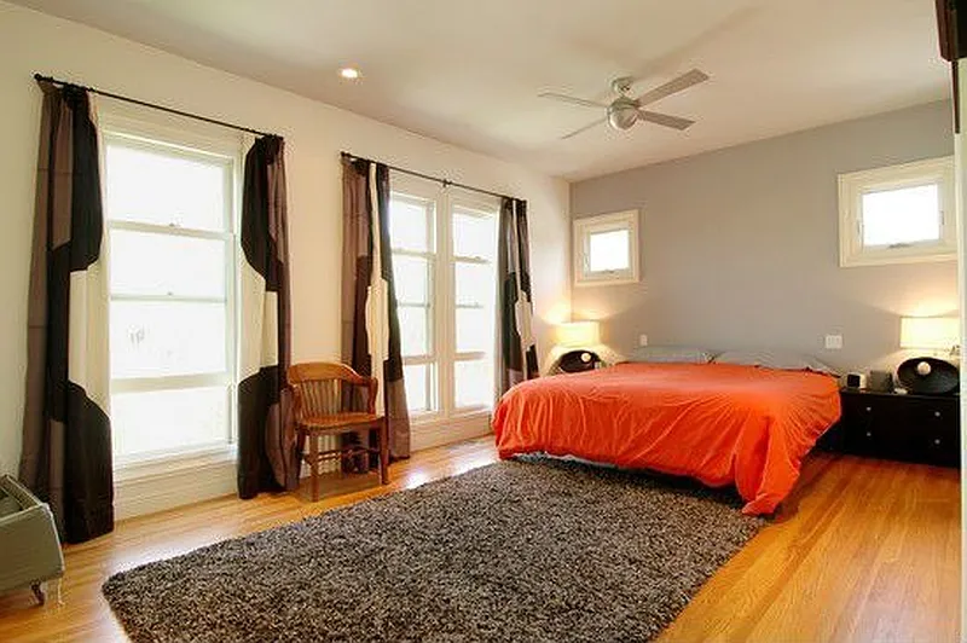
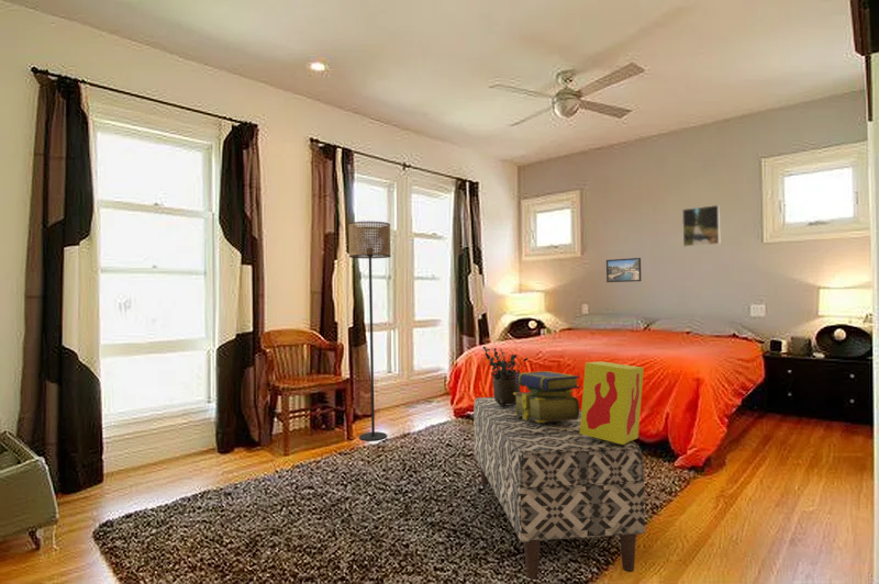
+ potted plant (502, 371)
+ stack of books (548, 396)
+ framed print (623, 270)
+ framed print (700, 226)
+ decorative box (608, 403)
+ bench (542, 468)
+ floor lamp (371, 329)
